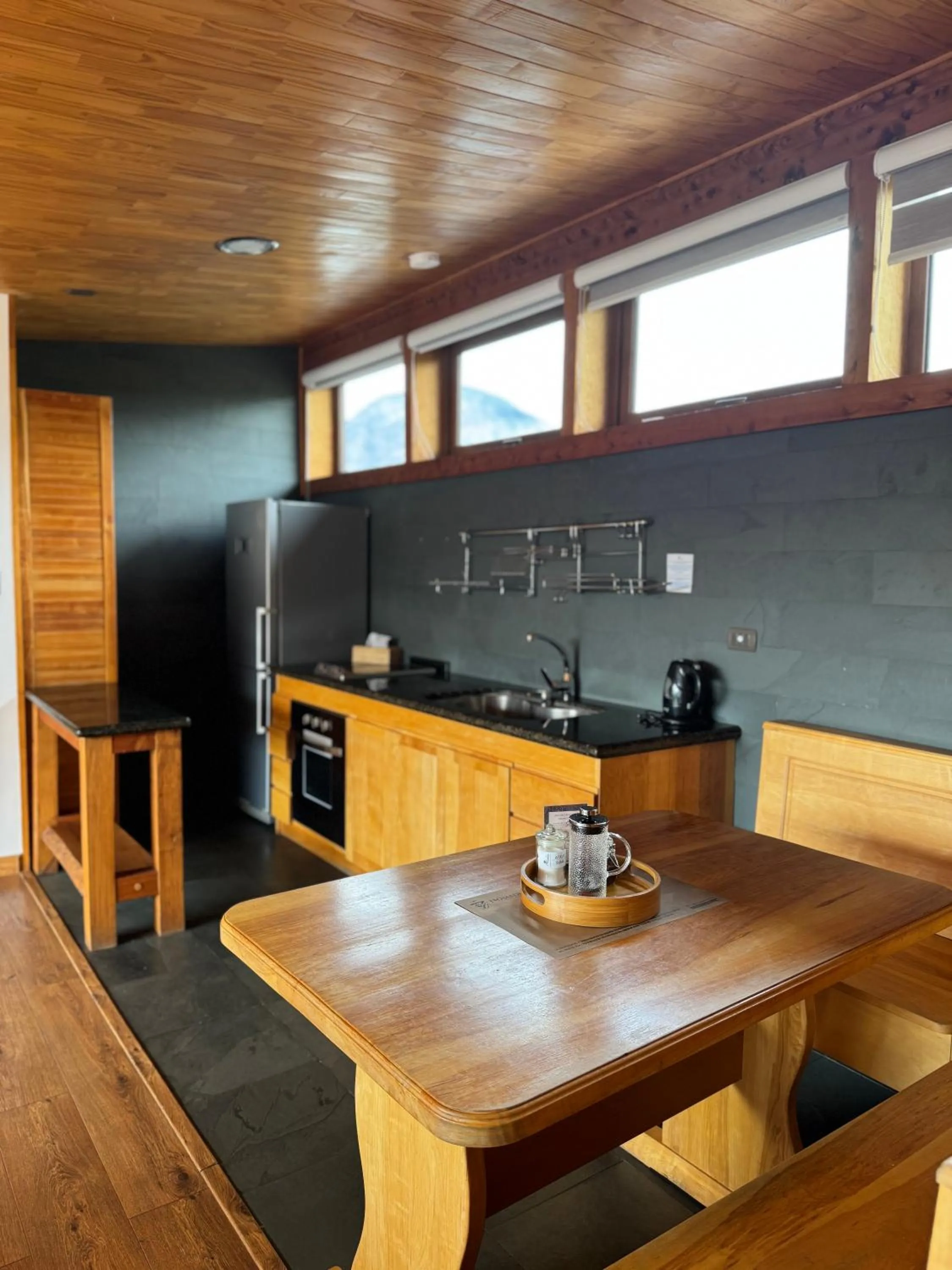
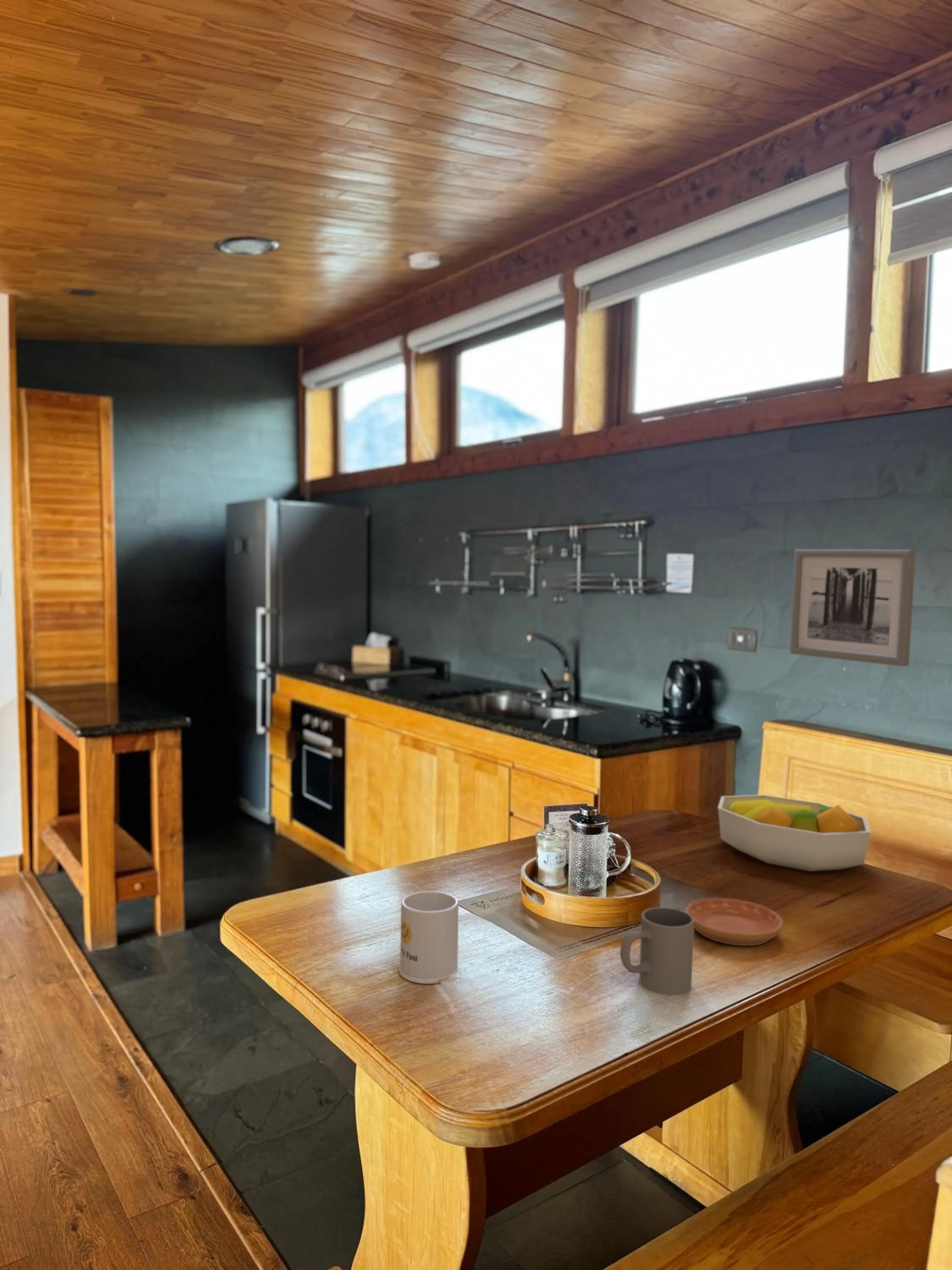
+ fruit bowl (790, 824)
+ wall art (849, 605)
+ mug (424, 932)
+ mug (655, 953)
+ saucer (733, 922)
